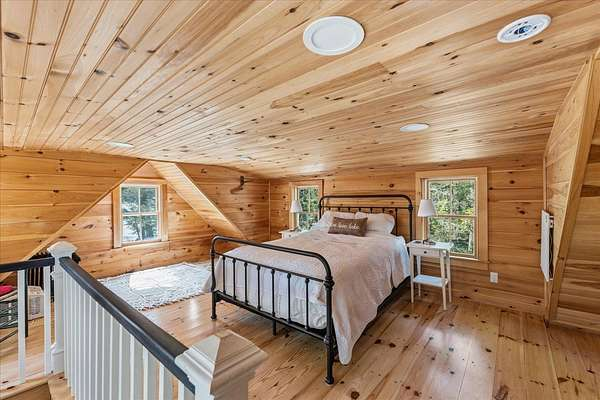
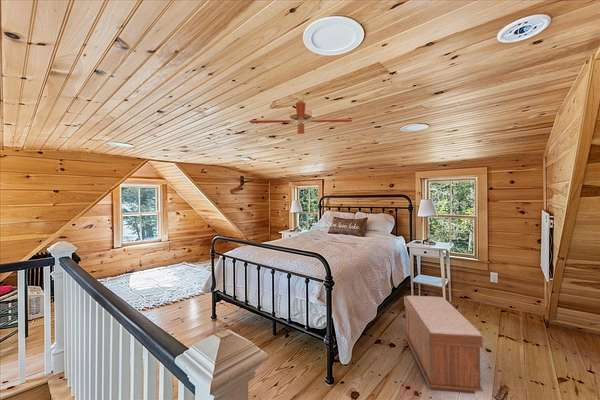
+ ceiling fan (300, 120)
+ bench (437, 337)
